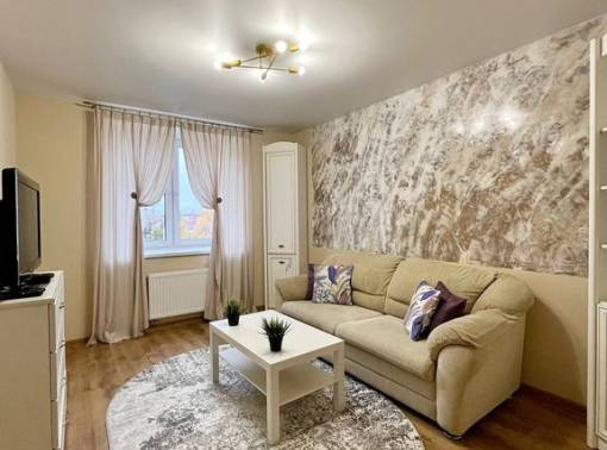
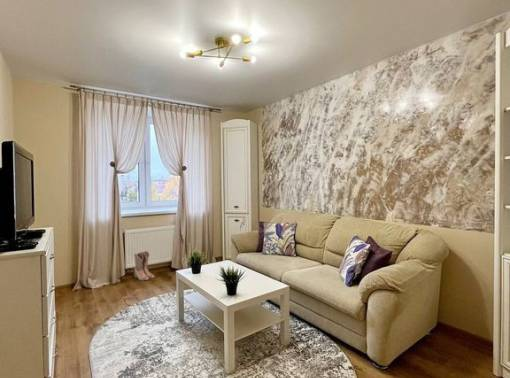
+ boots (144, 264)
